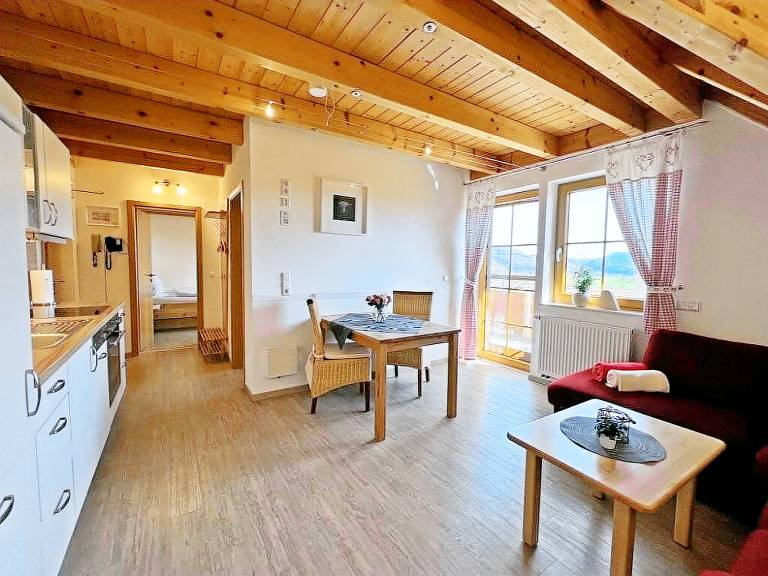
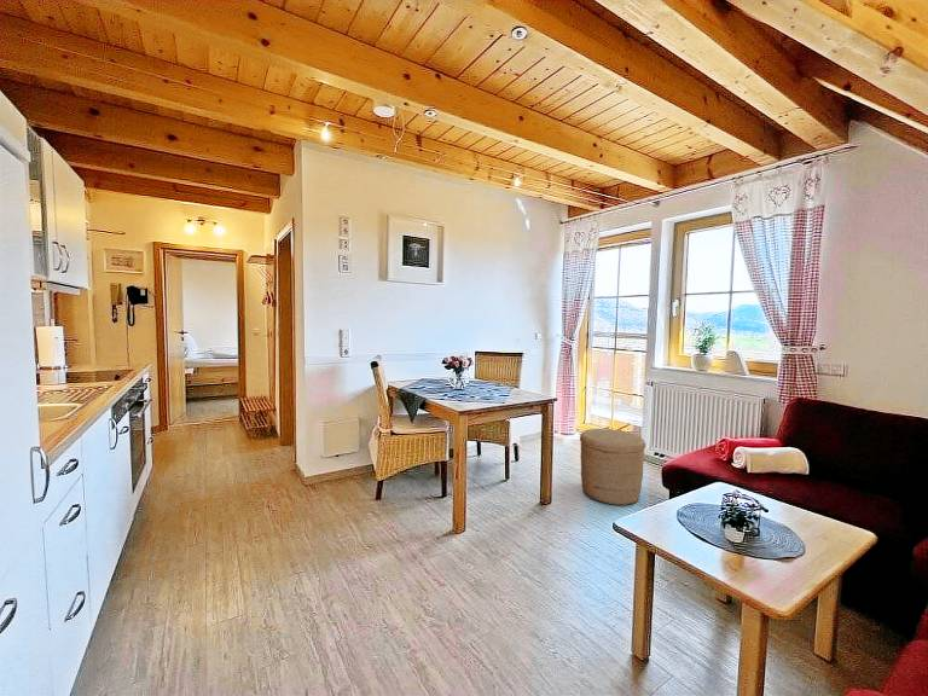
+ woven basket (610, 464)
